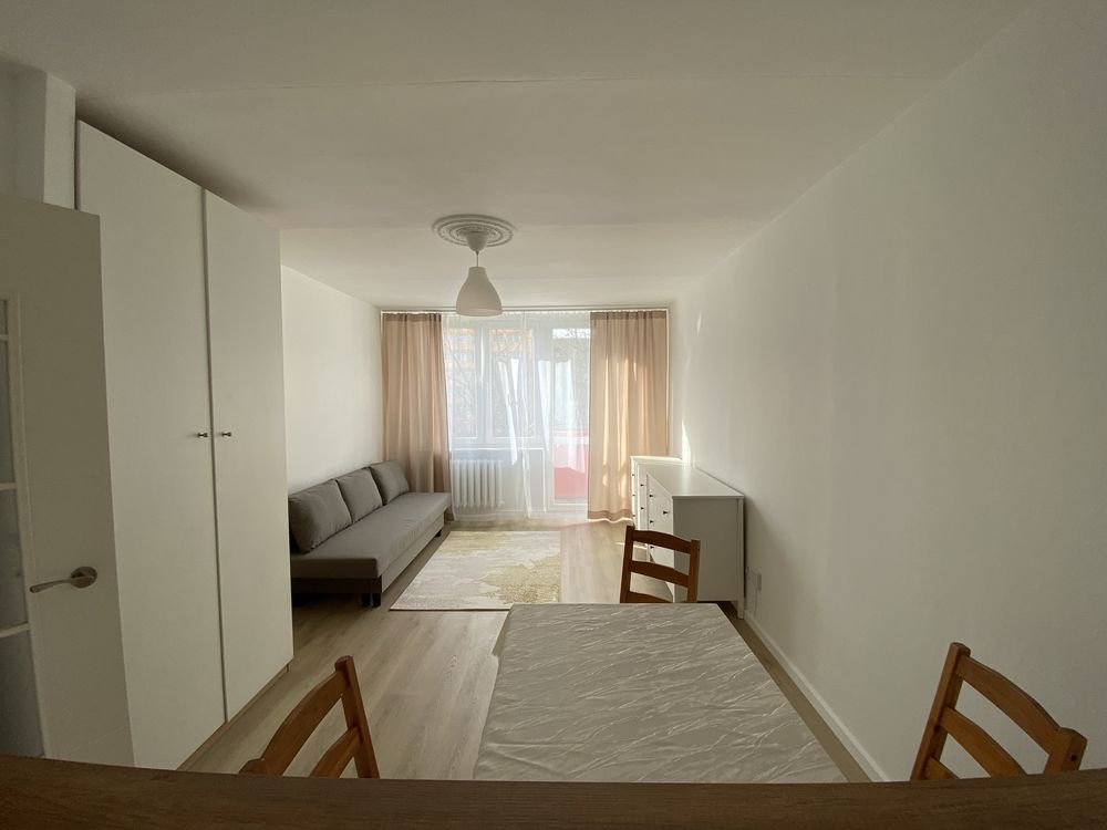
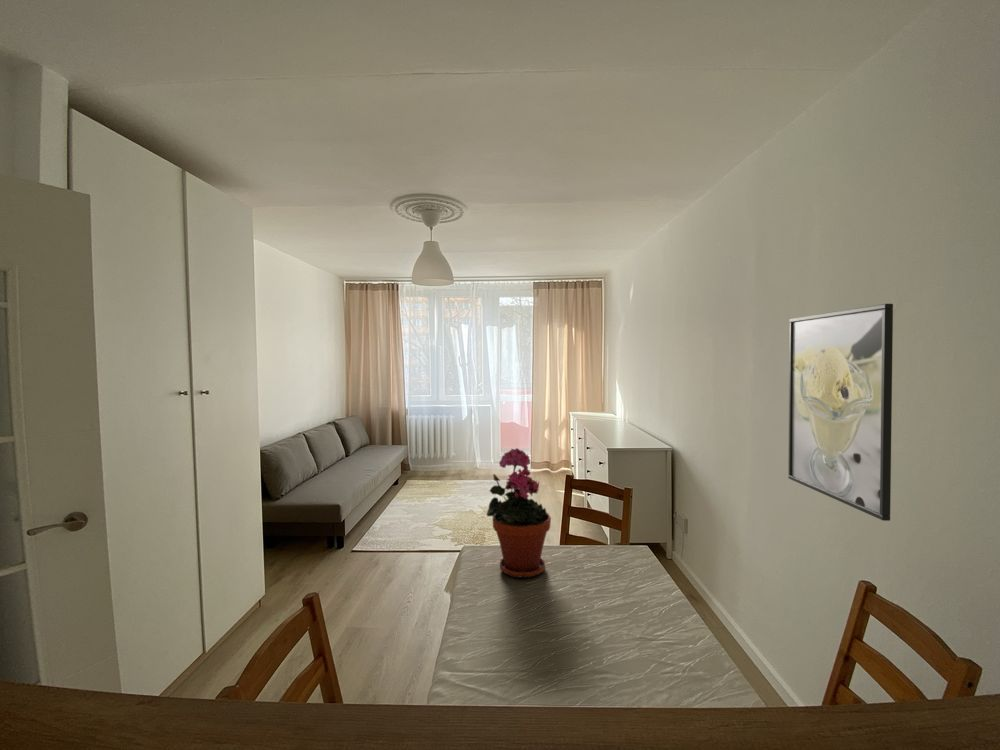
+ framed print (832, 404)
+ potted plant (518, 509)
